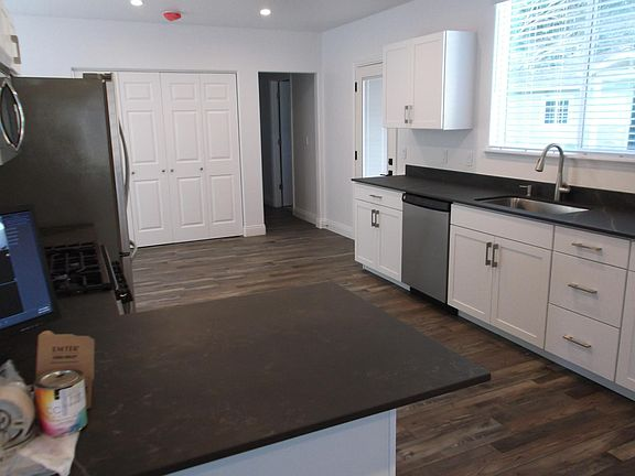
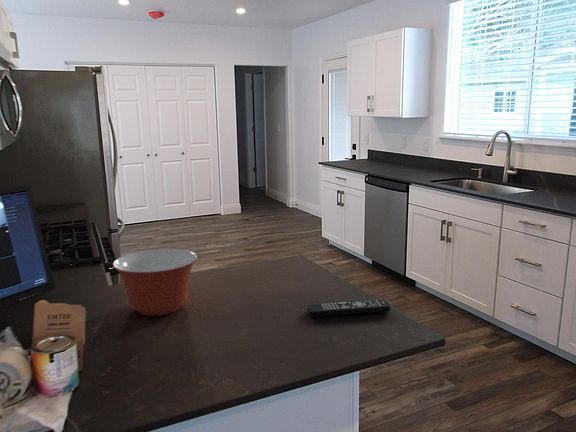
+ mixing bowl (157, 283)
+ remote control (348, 308)
